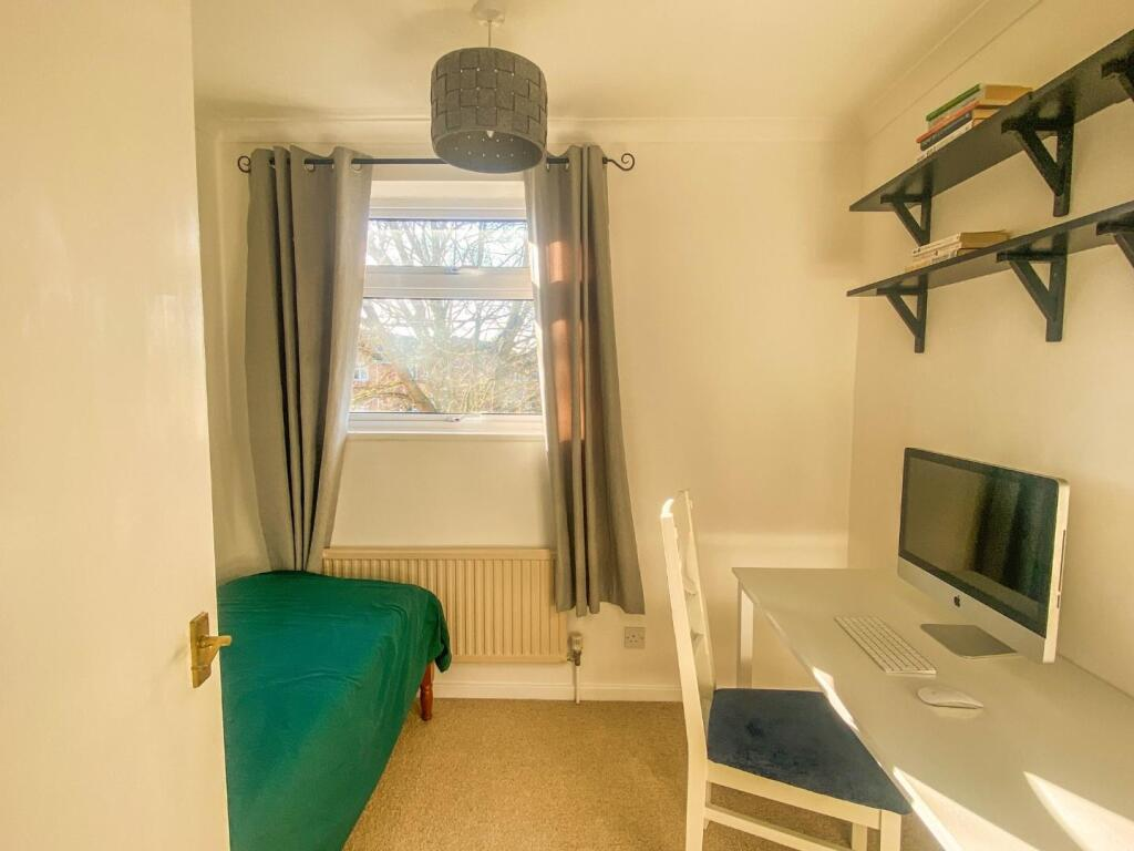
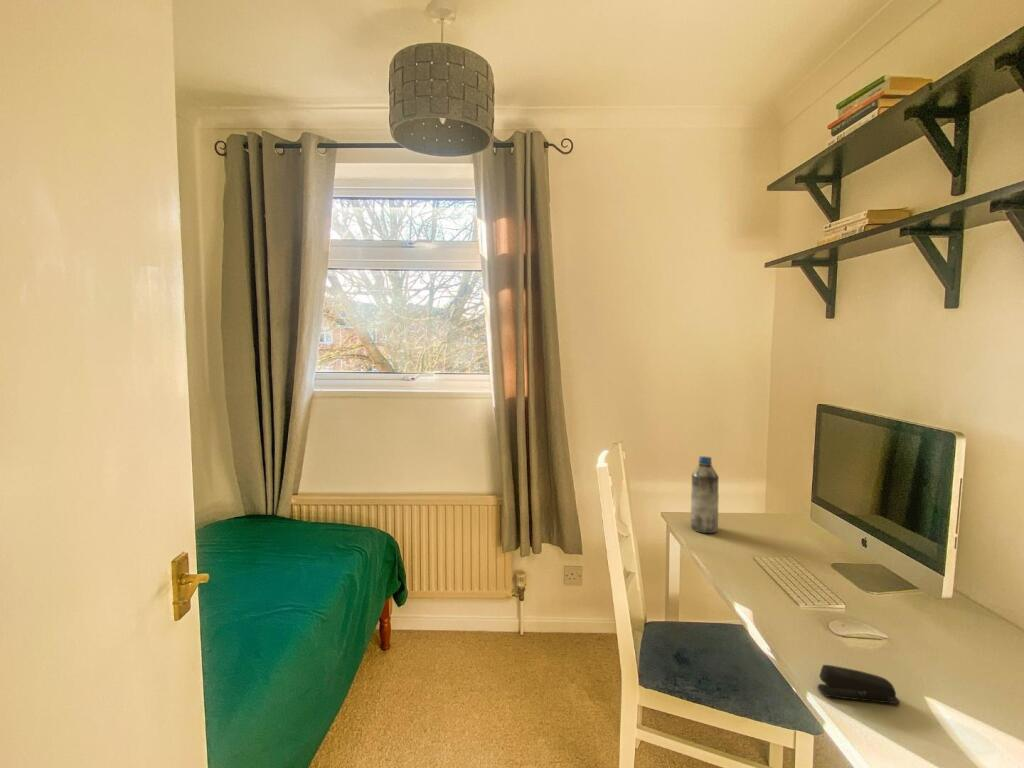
+ water bottle (704, 493)
+ stapler (857, 682)
